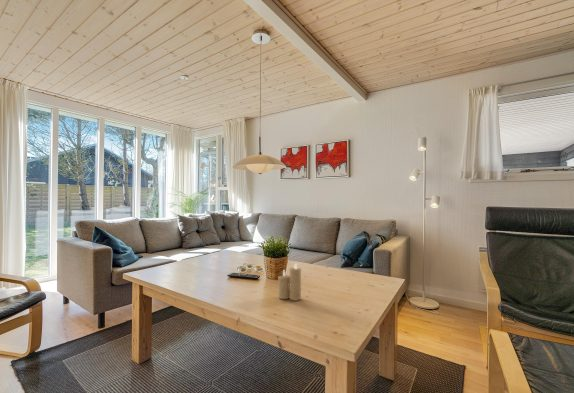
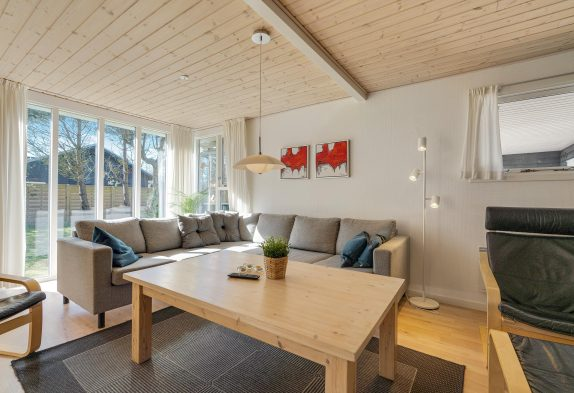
- candle (289, 280)
